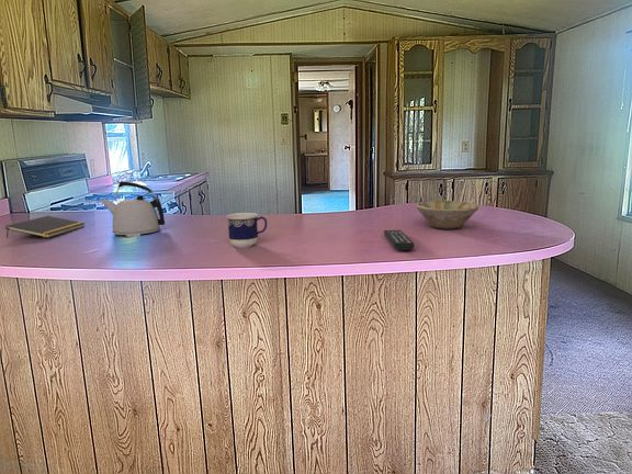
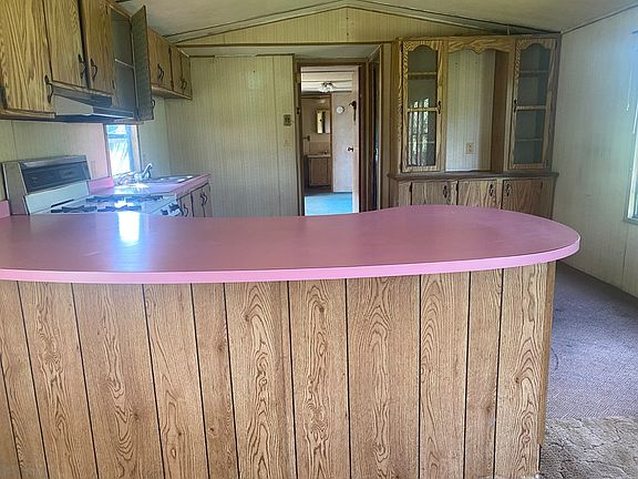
- kettle (133, 206)
- bowl (445, 215)
- cup (247, 229)
- remote control (397, 238)
- notepad (47, 226)
